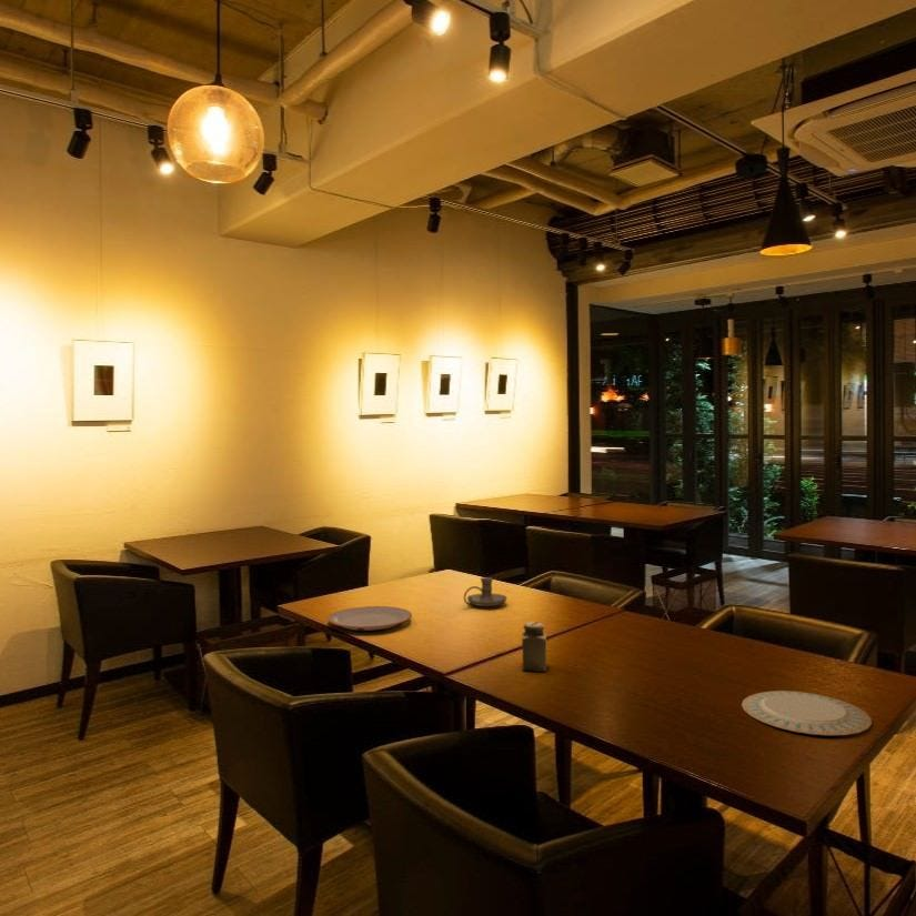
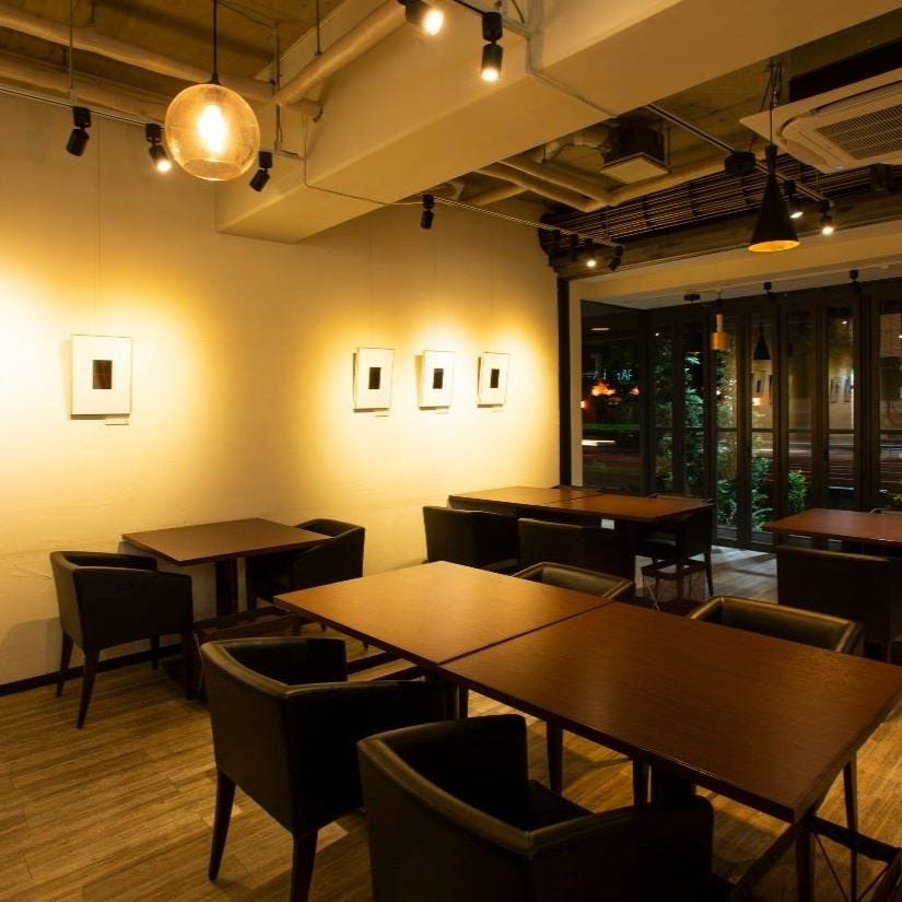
- salt shaker (534, 645)
- chinaware (804, 708)
- candle holder (483, 592)
- plate (370, 618)
